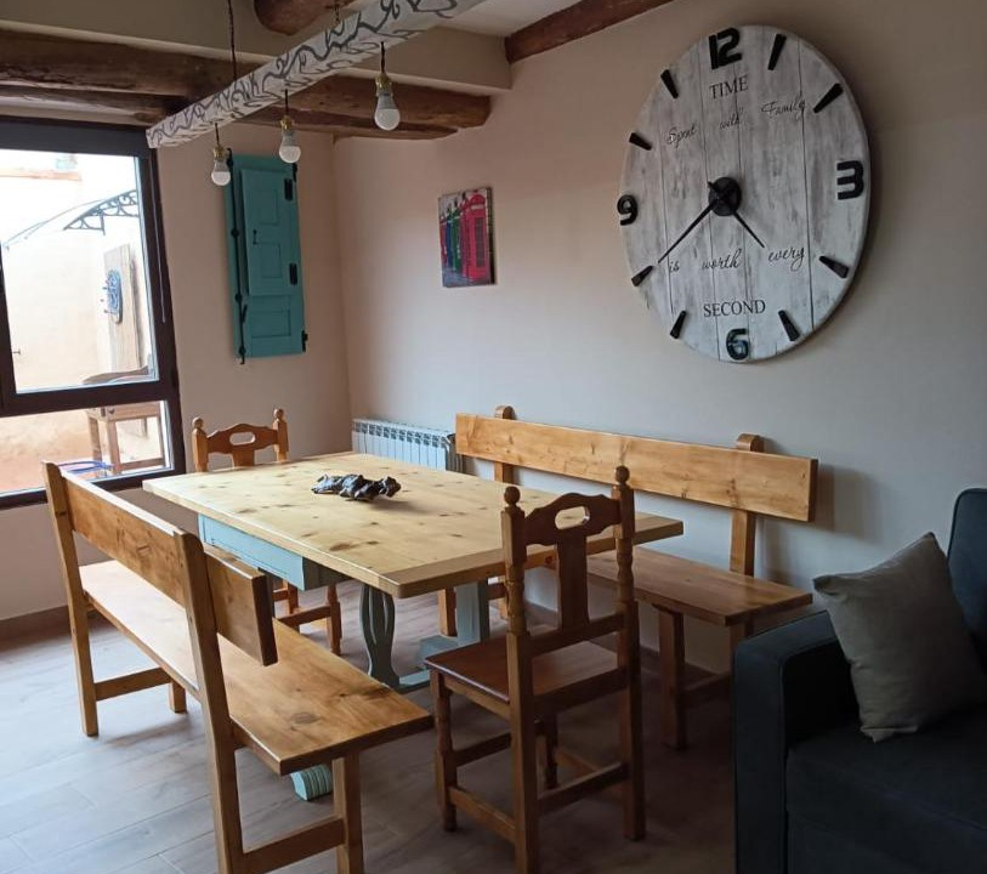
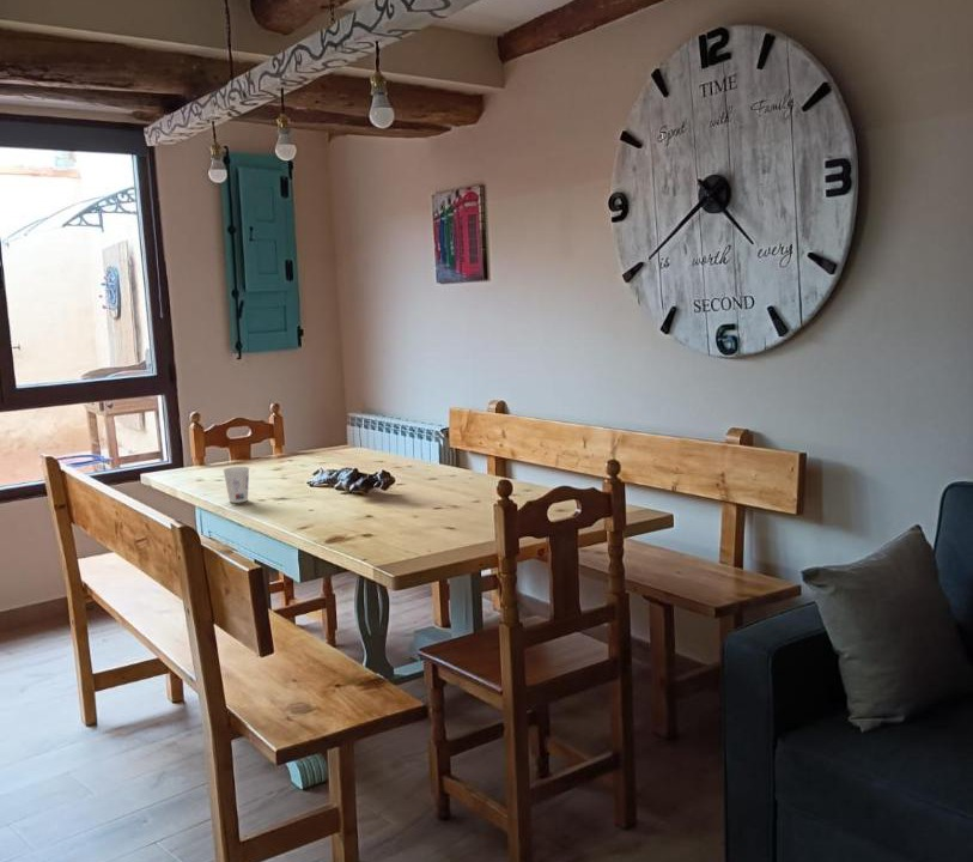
+ cup (237, 485)
